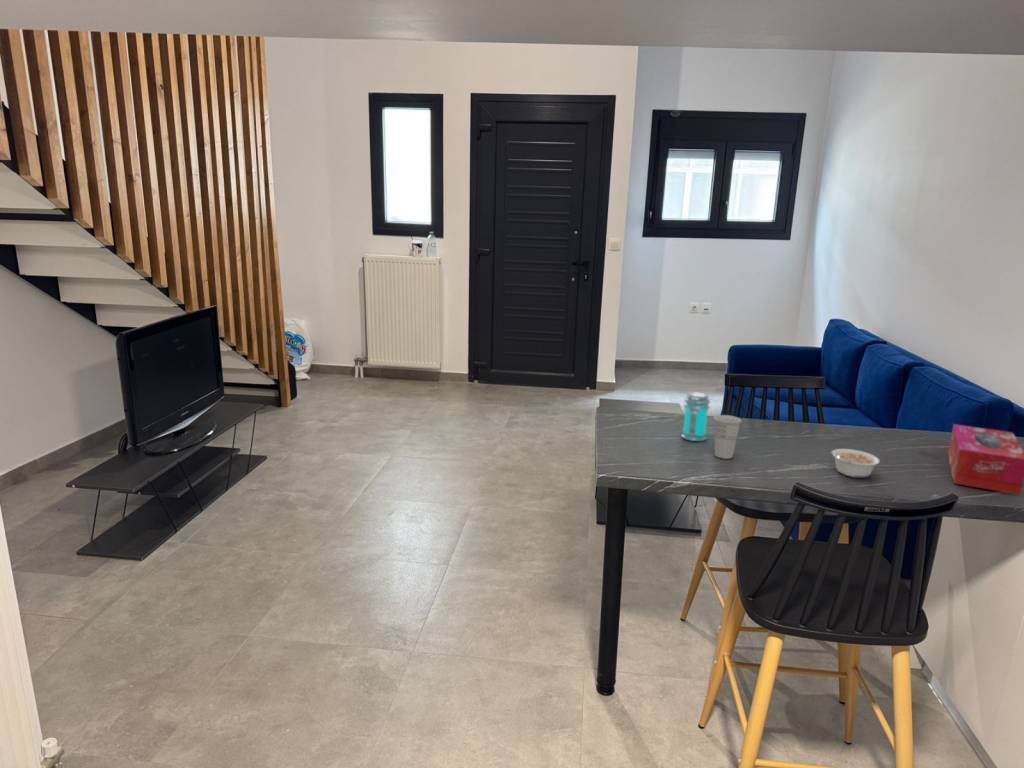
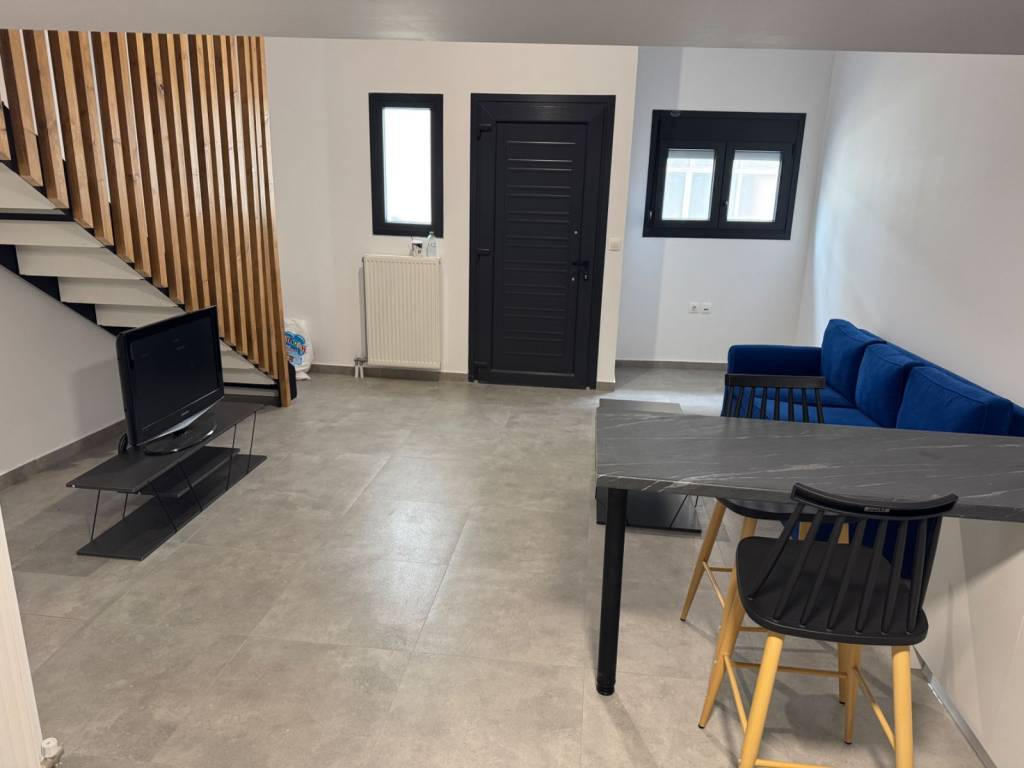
- cup (725, 436)
- legume (855, 463)
- jar (695, 416)
- tissue box (984, 456)
